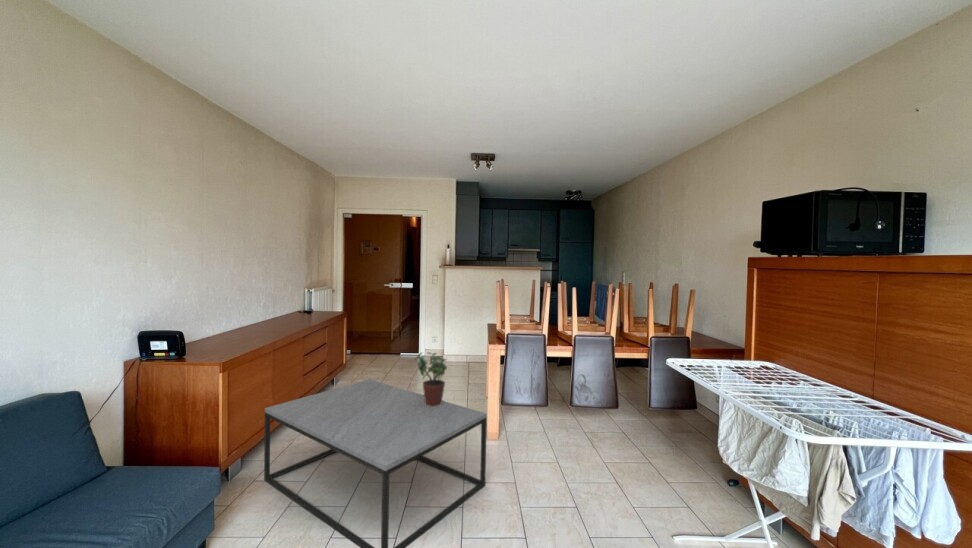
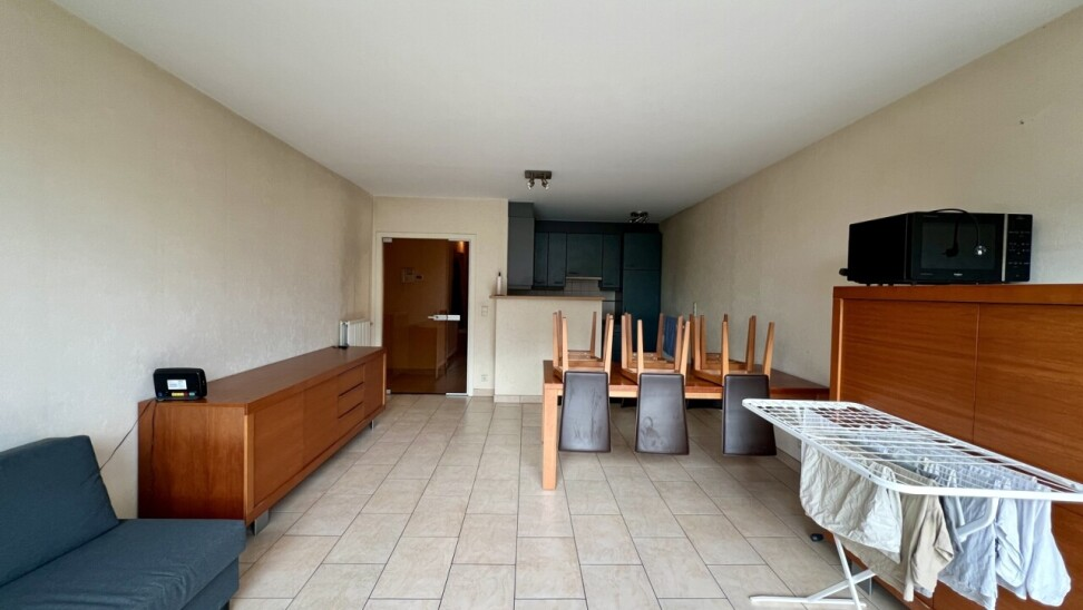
- coffee table (375, 446)
- potted plant (433, 376)
